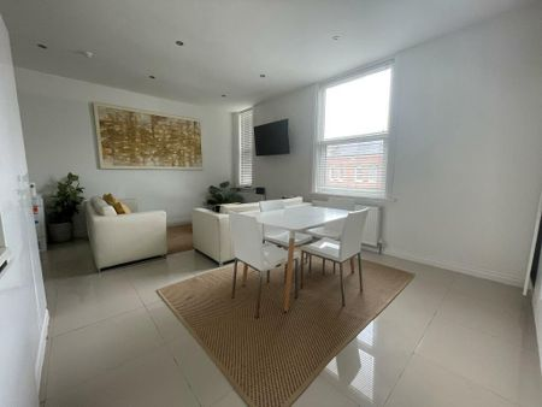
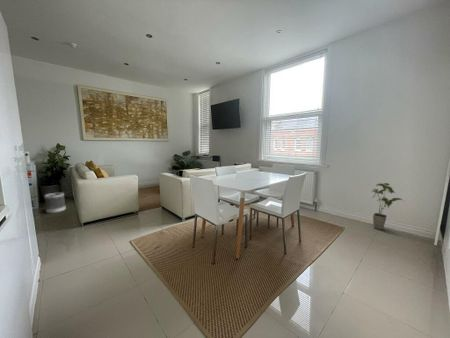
+ wastebasket (55, 202)
+ house plant (385, 206)
